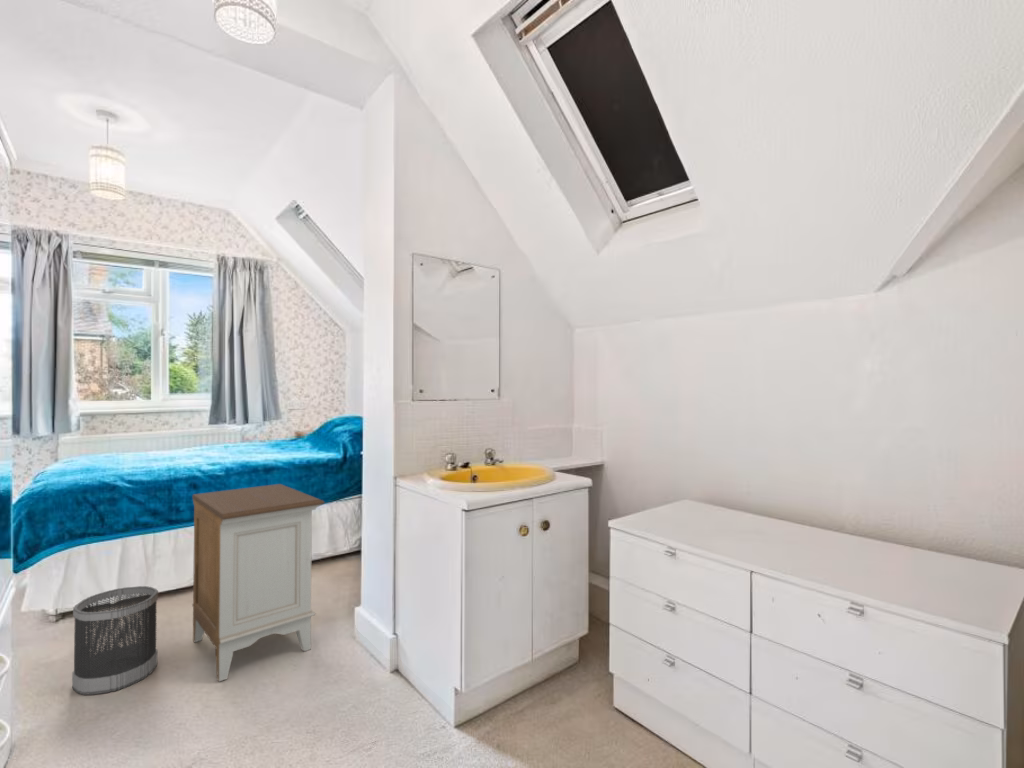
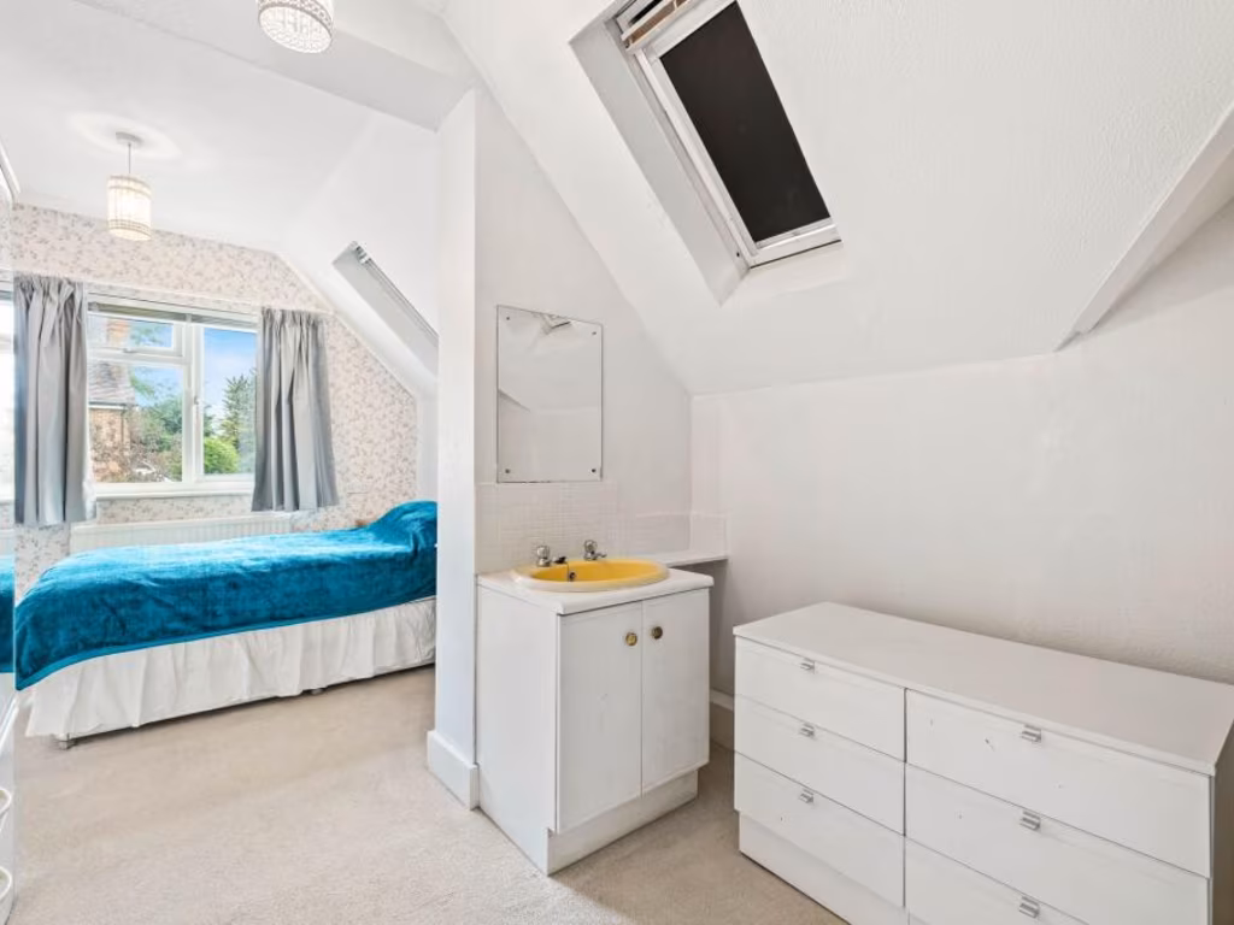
- nightstand (256, 569)
- wastebasket (116, 636)
